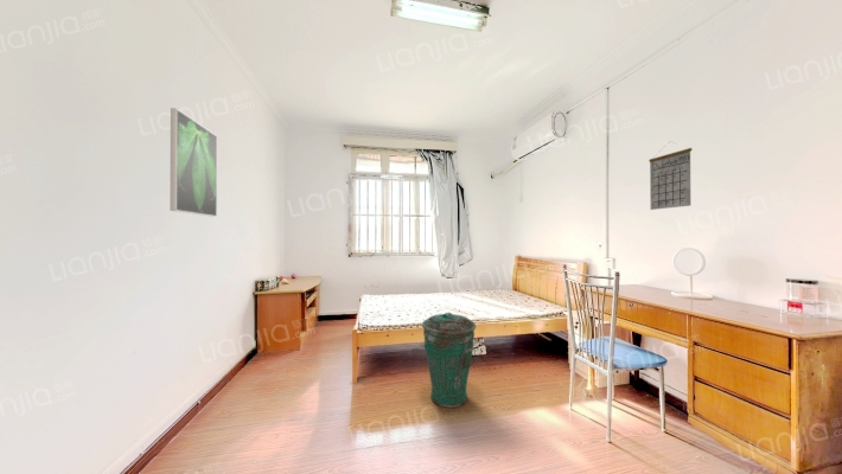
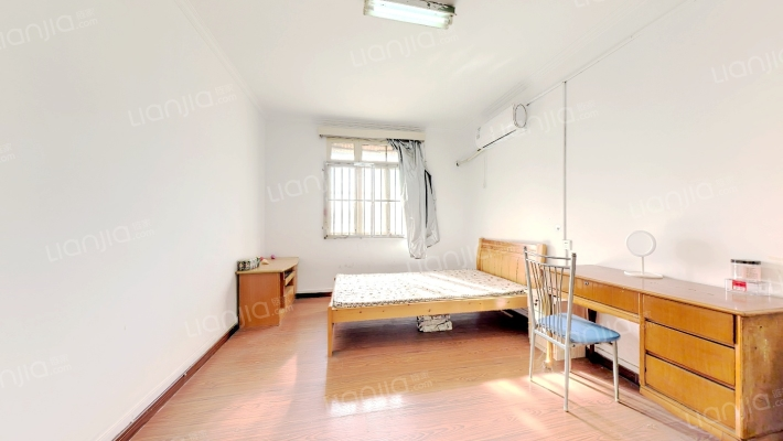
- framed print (196, 168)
- trash can (448, 354)
- calendar (669, 174)
